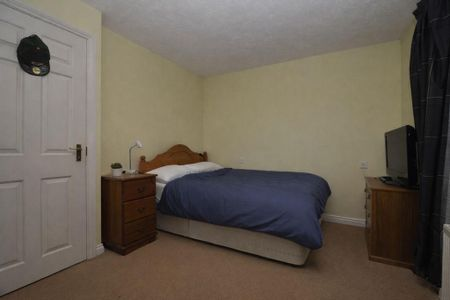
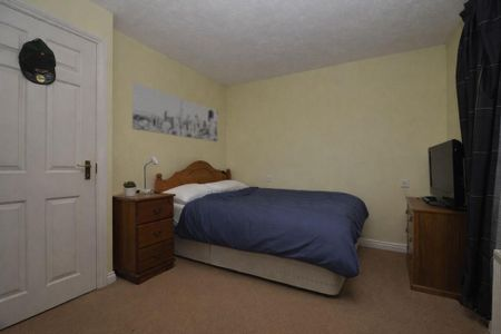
+ wall art (184, 118)
